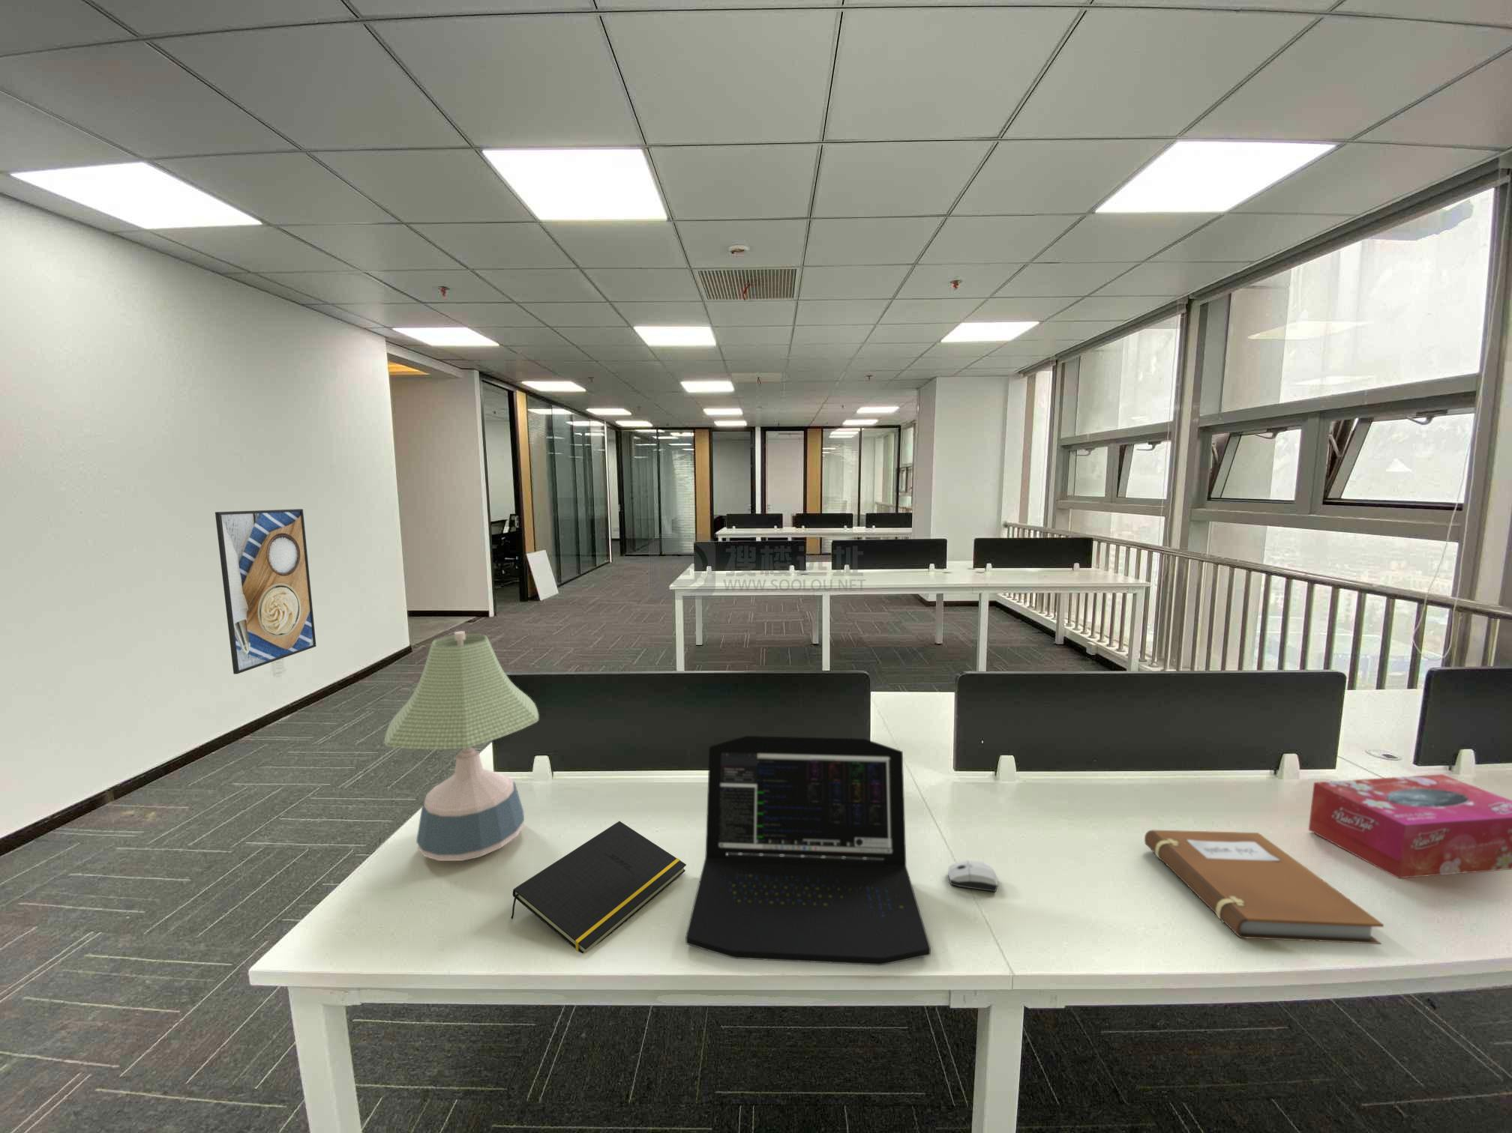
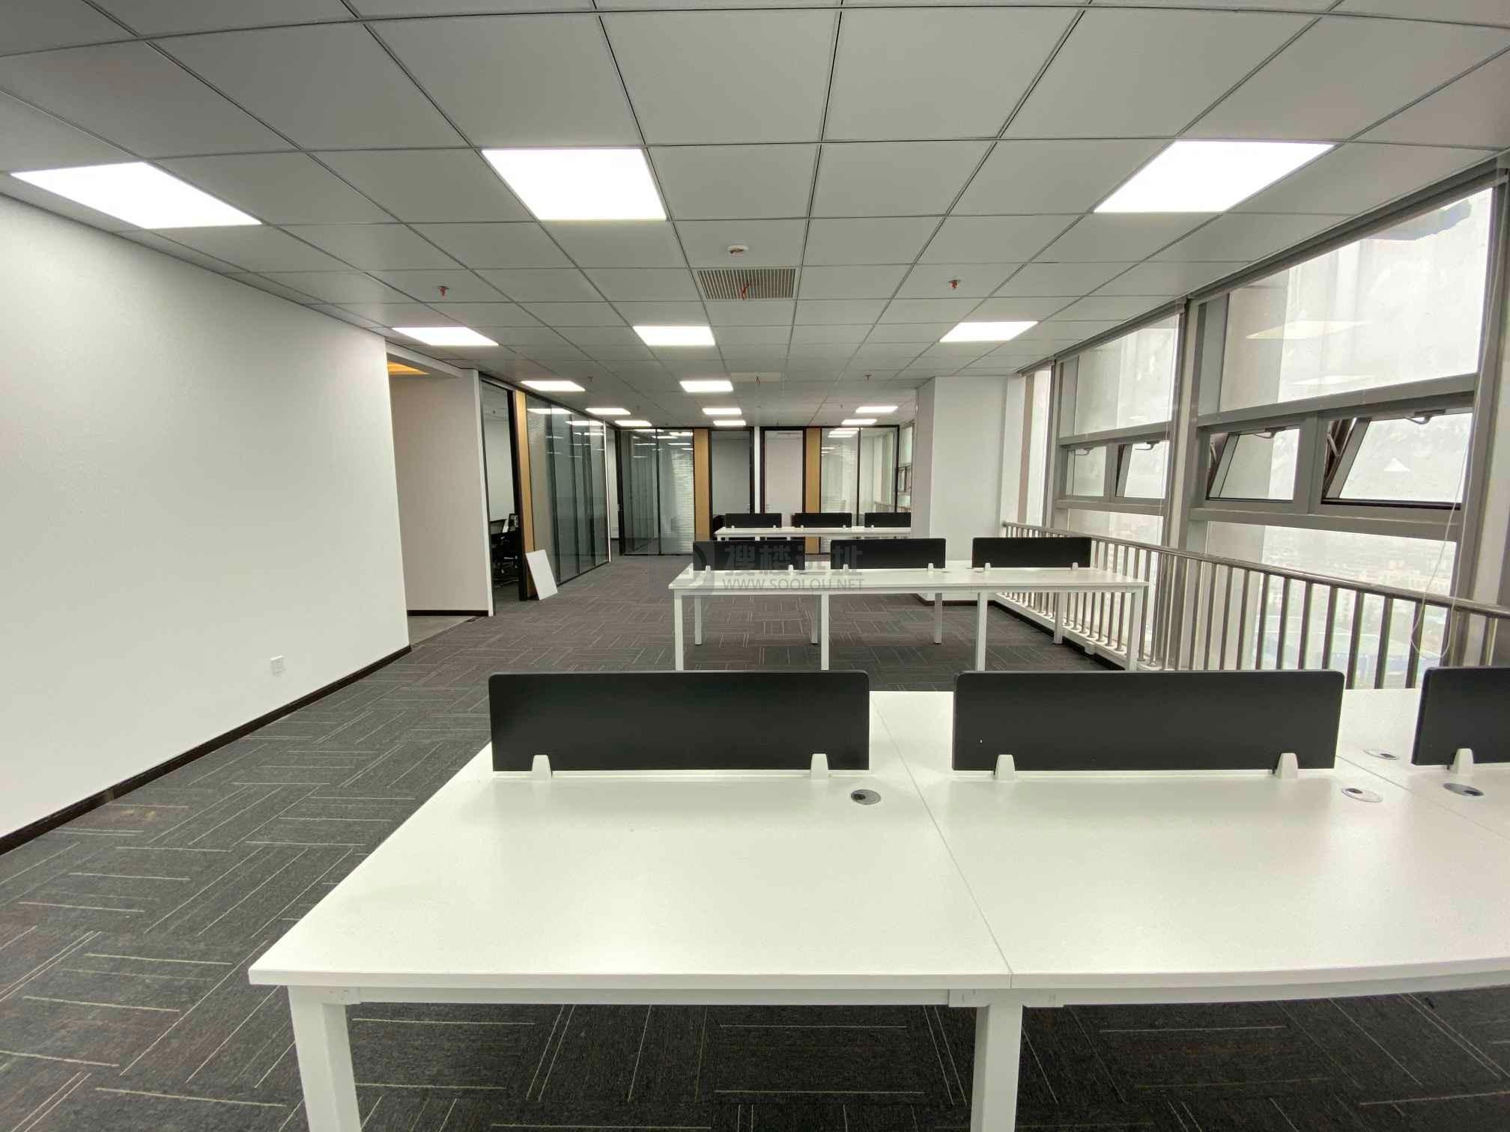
- desk lamp (467, 739)
- computer mouse (973, 874)
- notebook (1245, 877)
- notepad (604, 880)
- laptop (806, 837)
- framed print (270, 586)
- tissue box (1422, 822)
